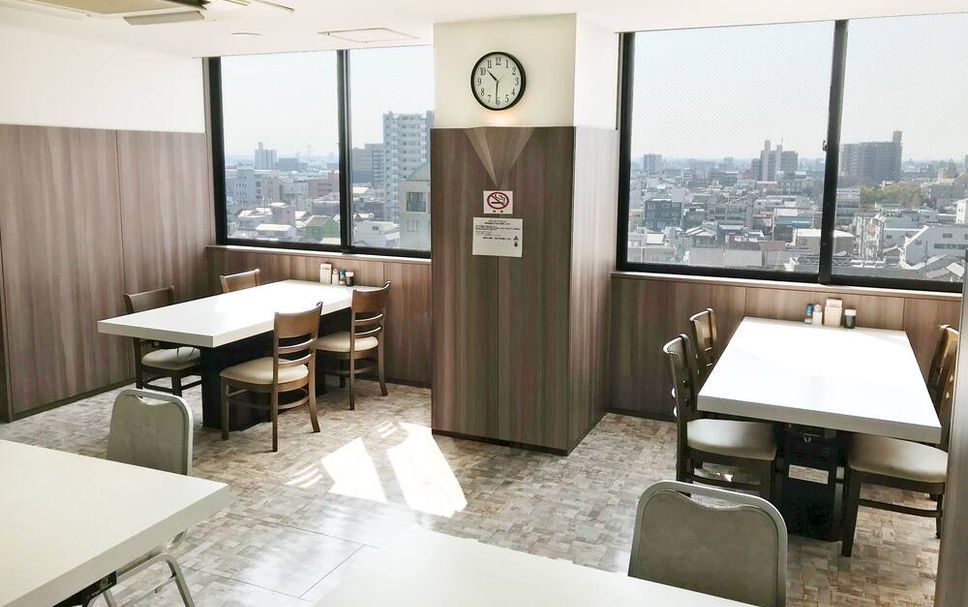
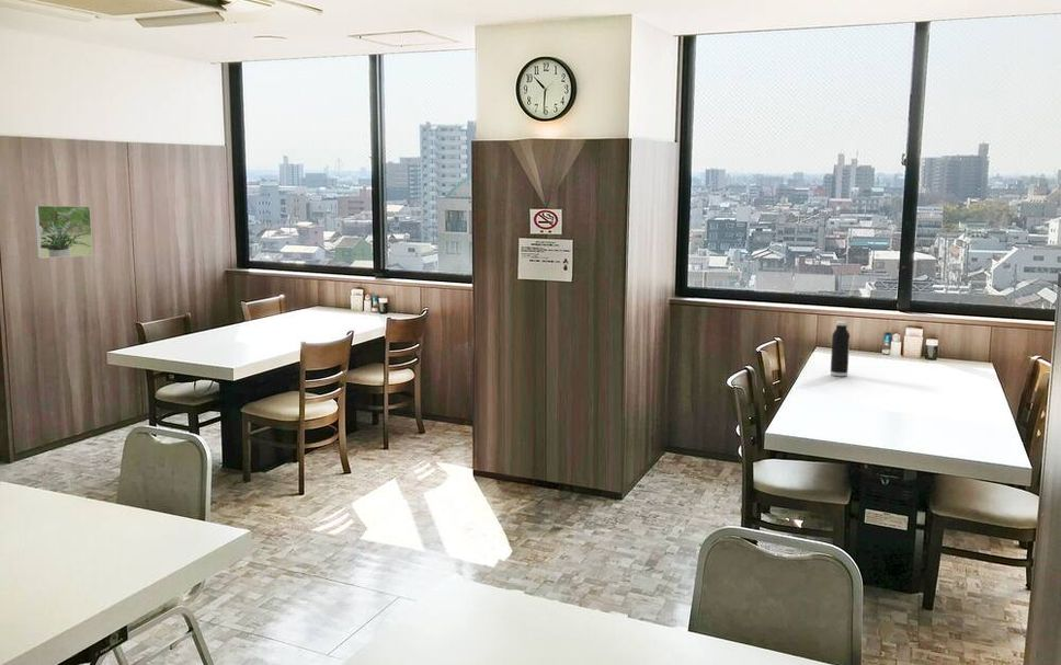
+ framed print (64, 231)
+ water bottle (840, 348)
